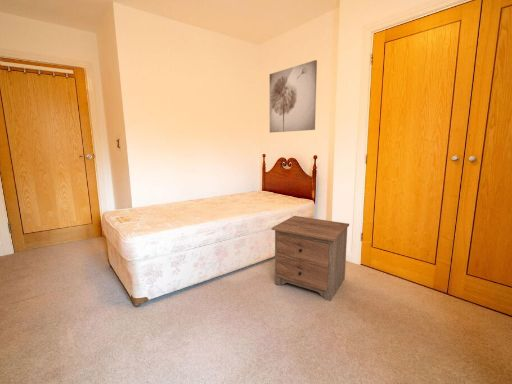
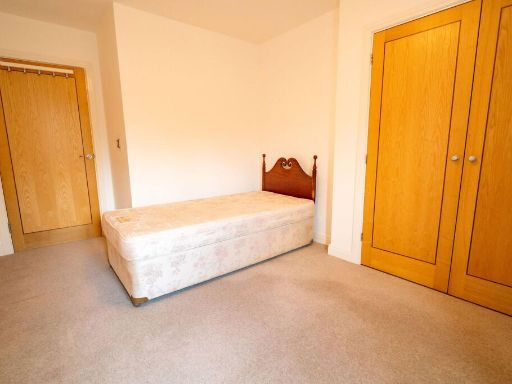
- nightstand (310, 254)
- wall art (290, 100)
